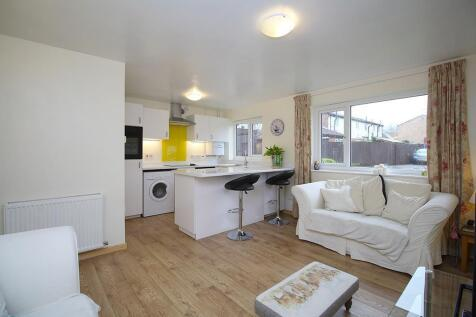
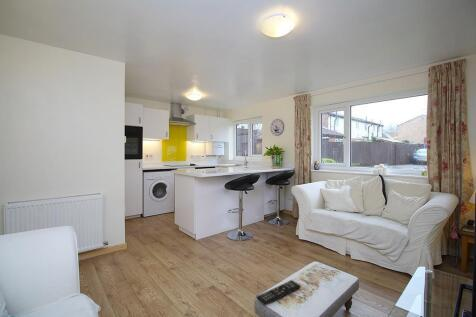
+ remote control (279, 291)
